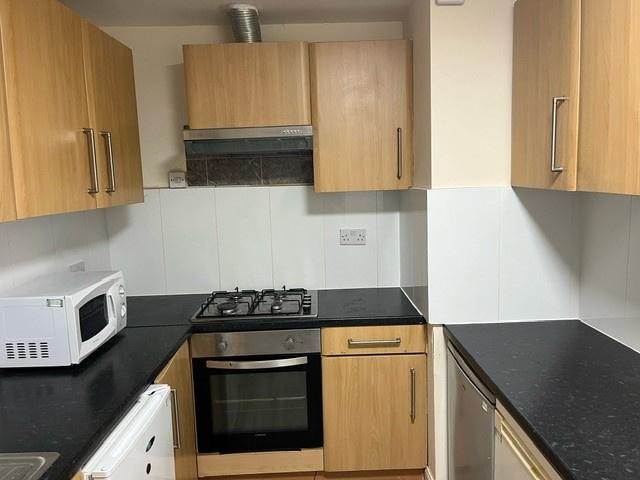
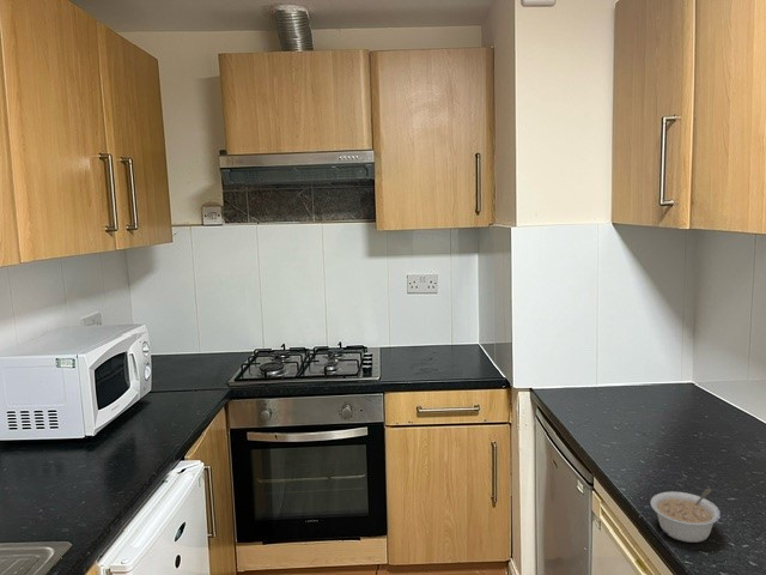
+ legume (683, 514)
